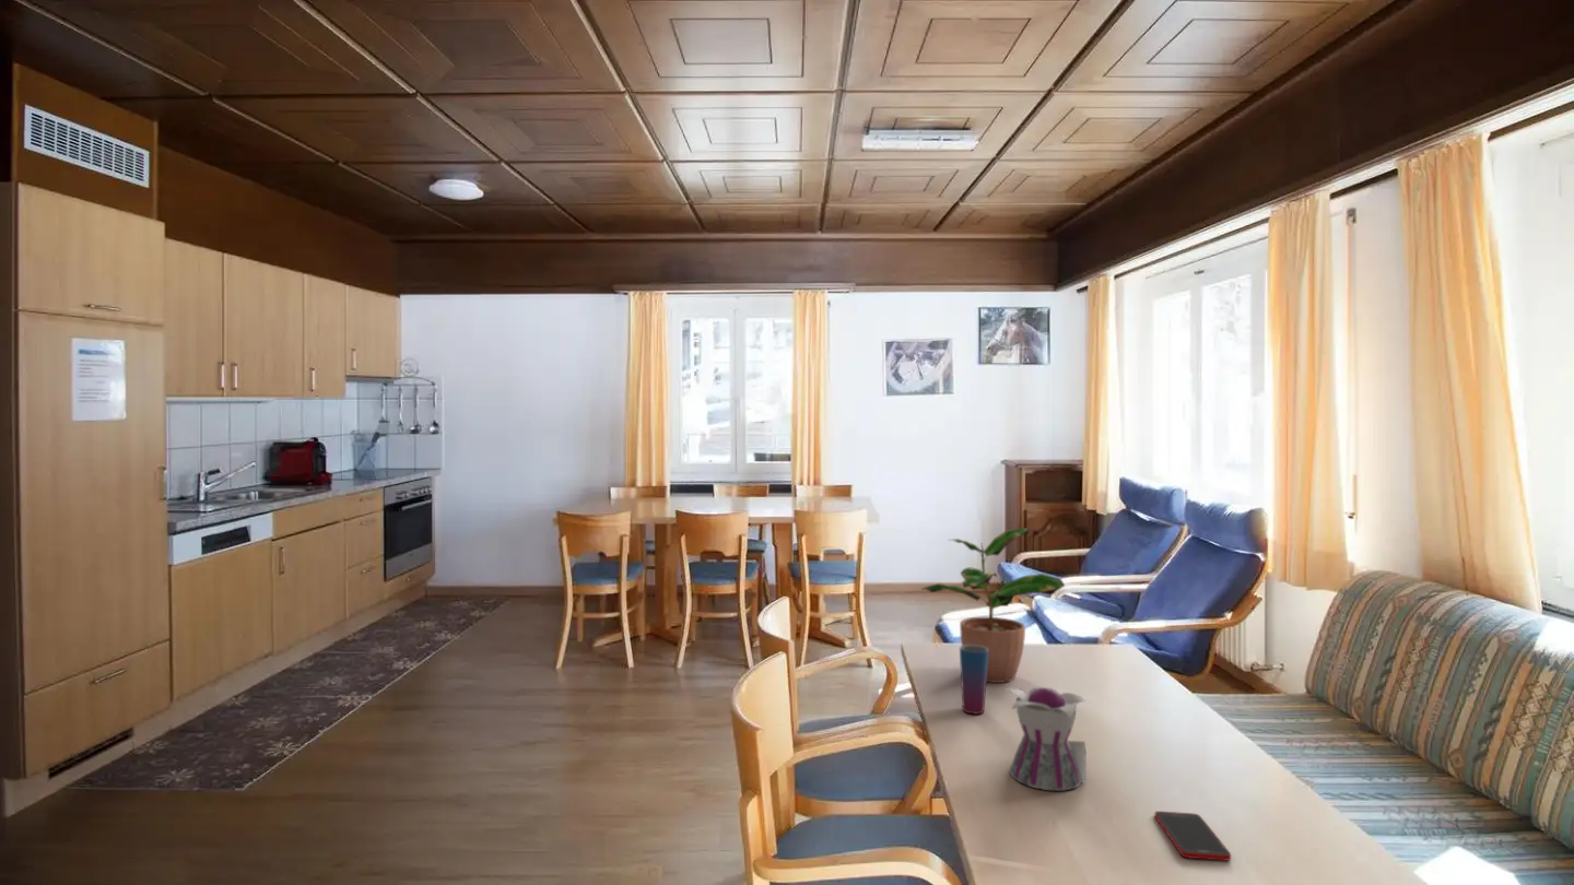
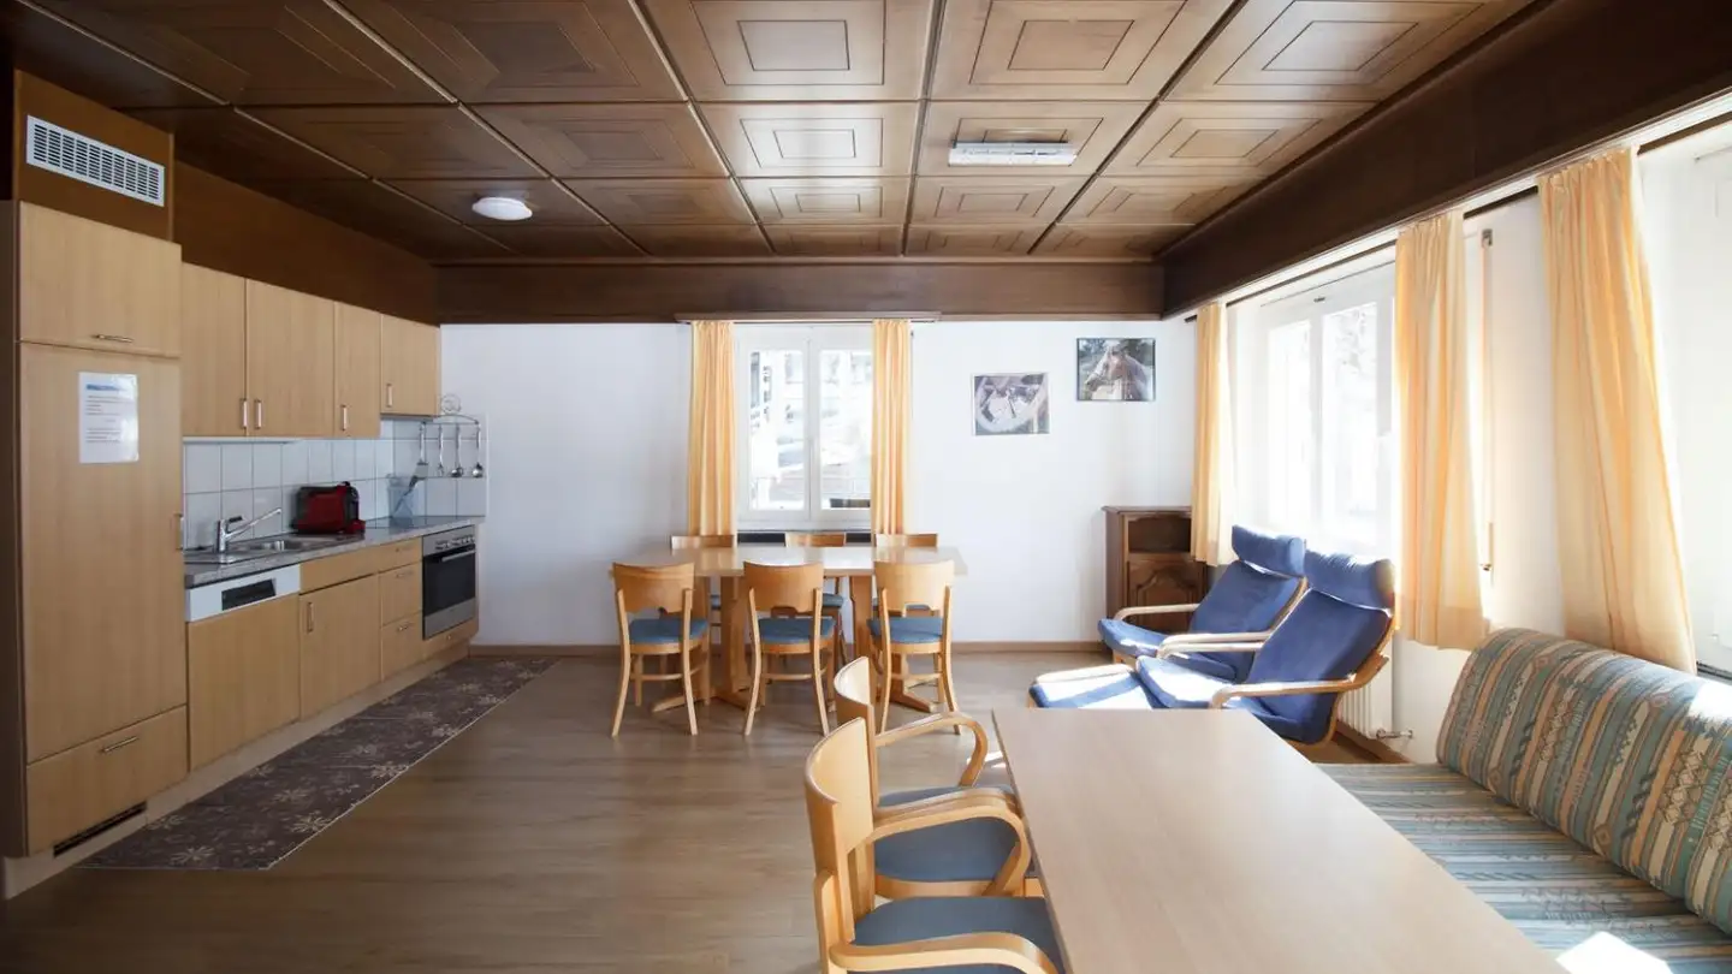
- potted plant (989, 603)
- teapot (1046, 729)
- cup (973, 678)
- cell phone (1190, 835)
